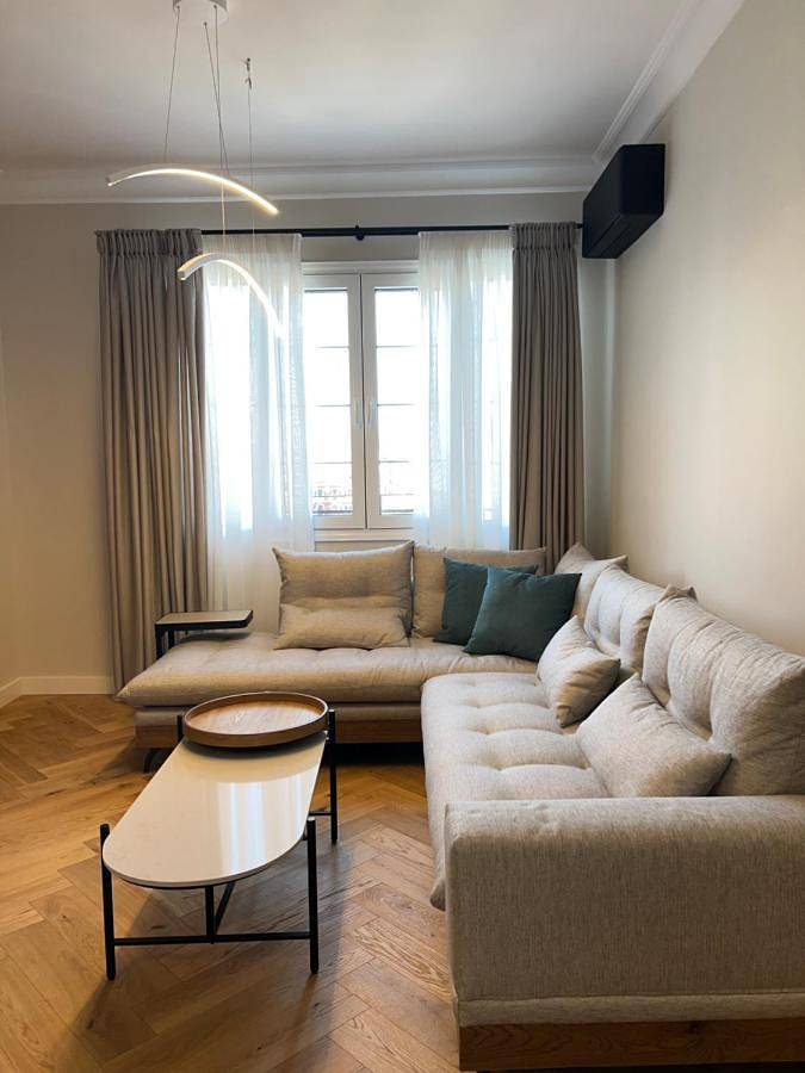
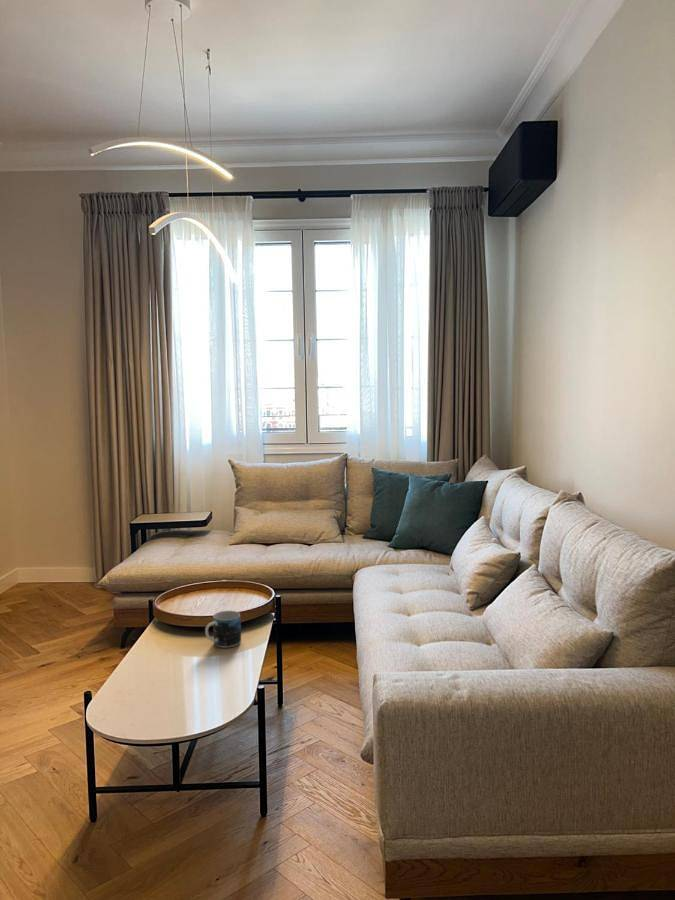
+ mug (222, 630)
